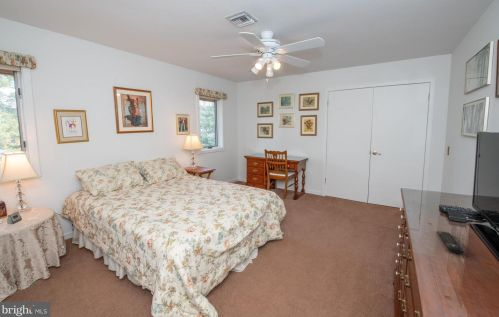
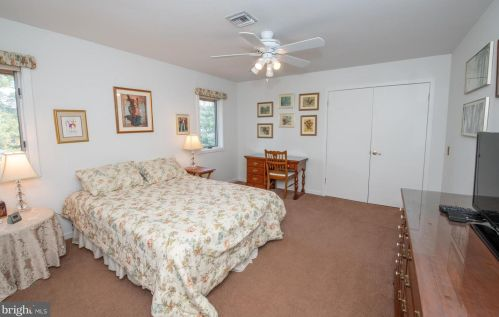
- remote control (448, 241)
